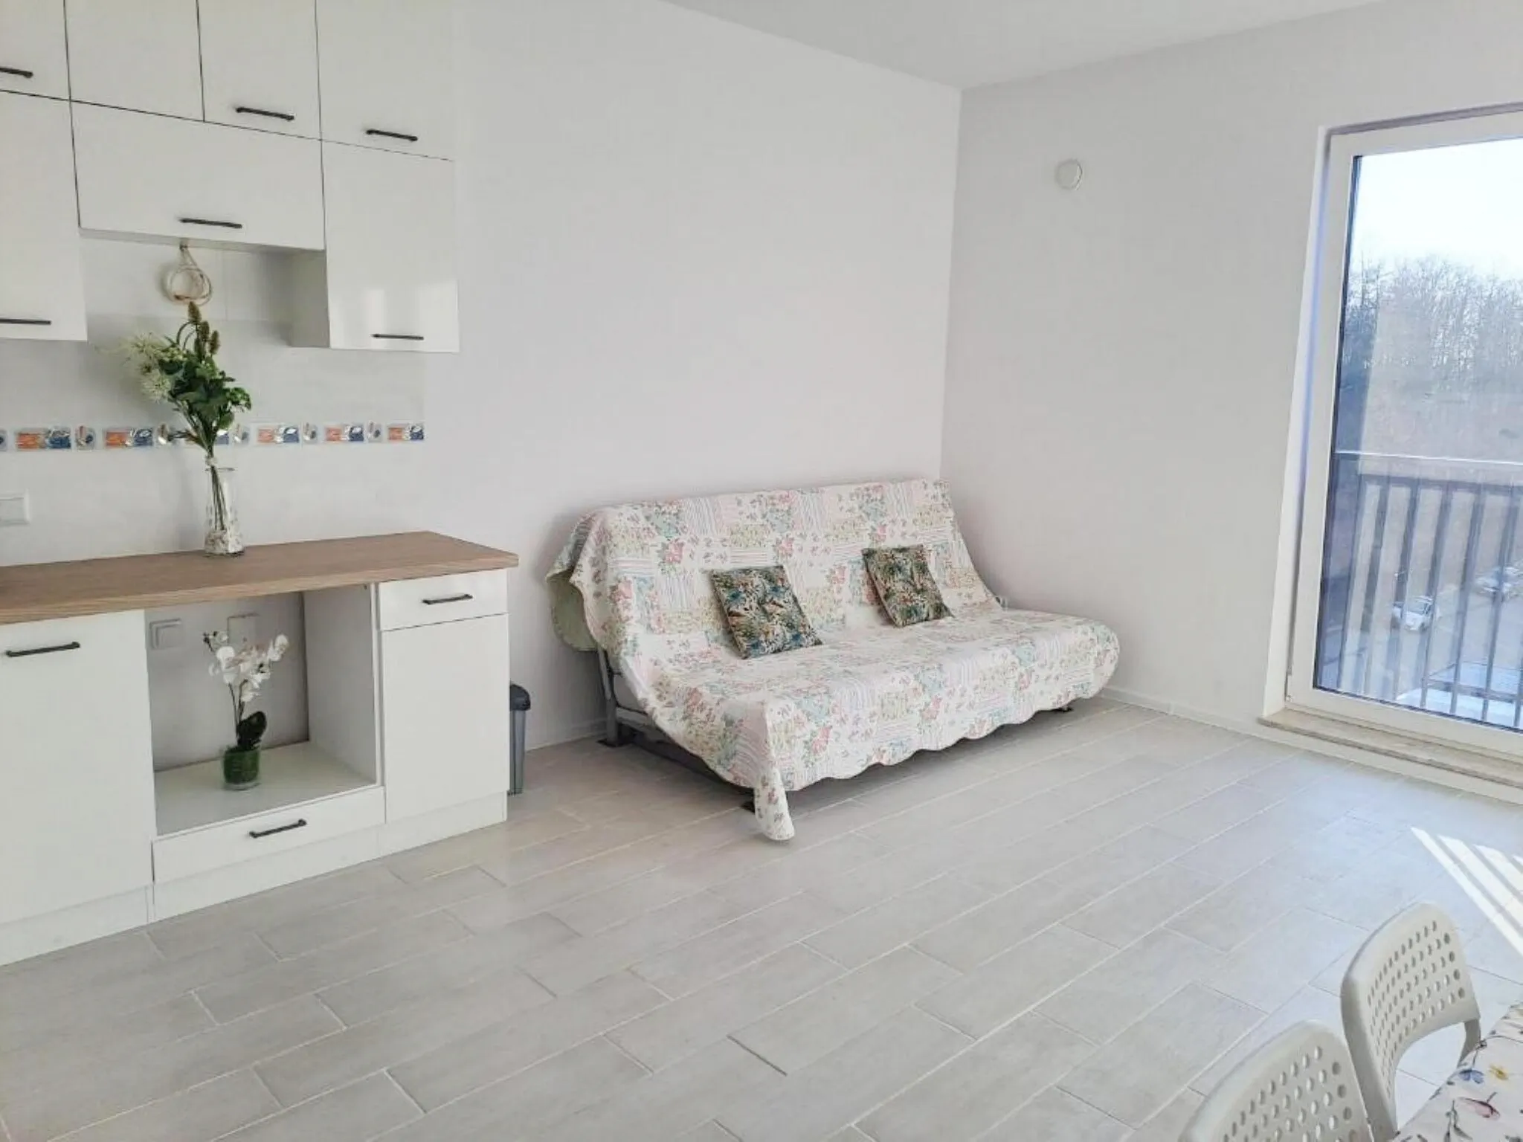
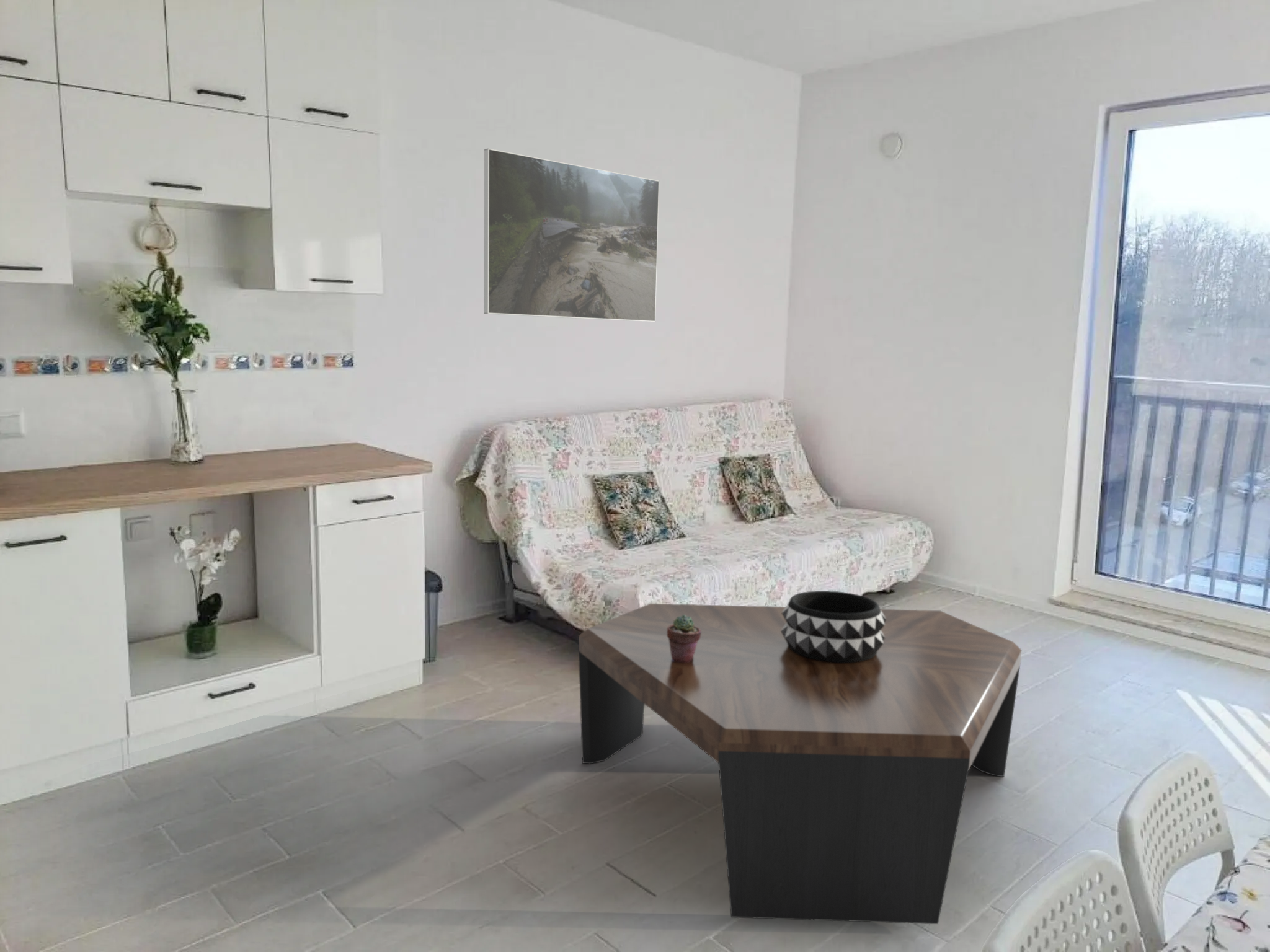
+ decorative bowl (833, 624)
+ coffee table (782, 718)
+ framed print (577, 243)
+ potted succulent (683, 637)
